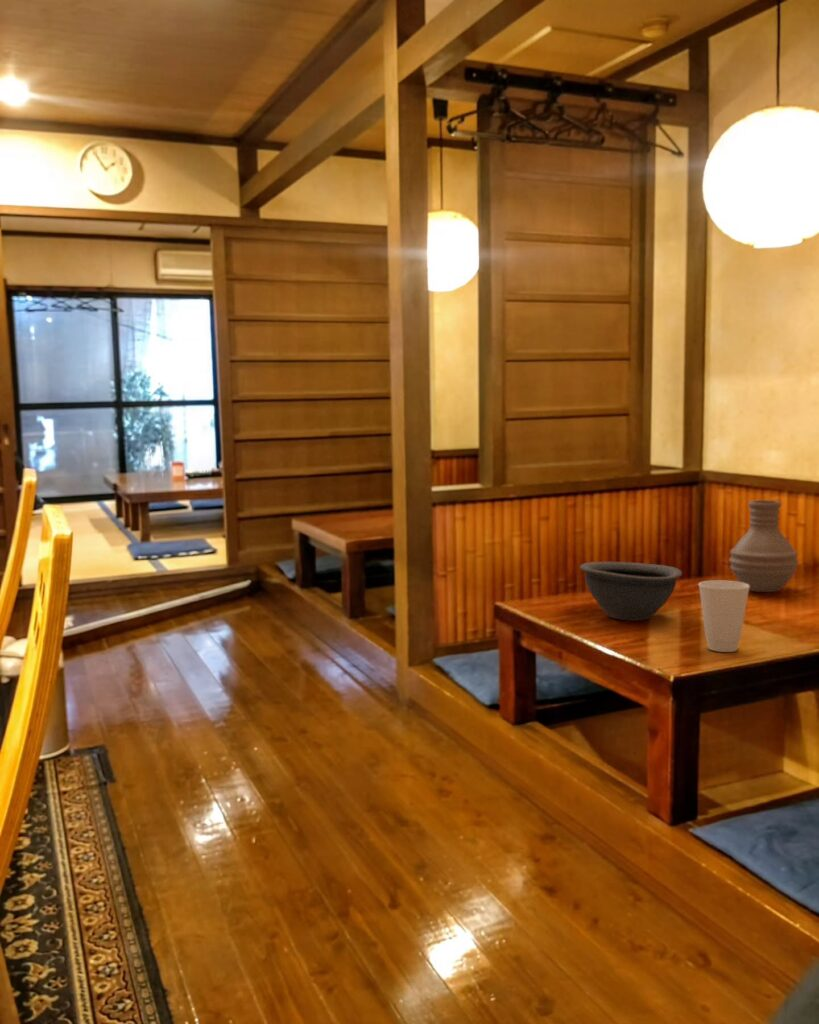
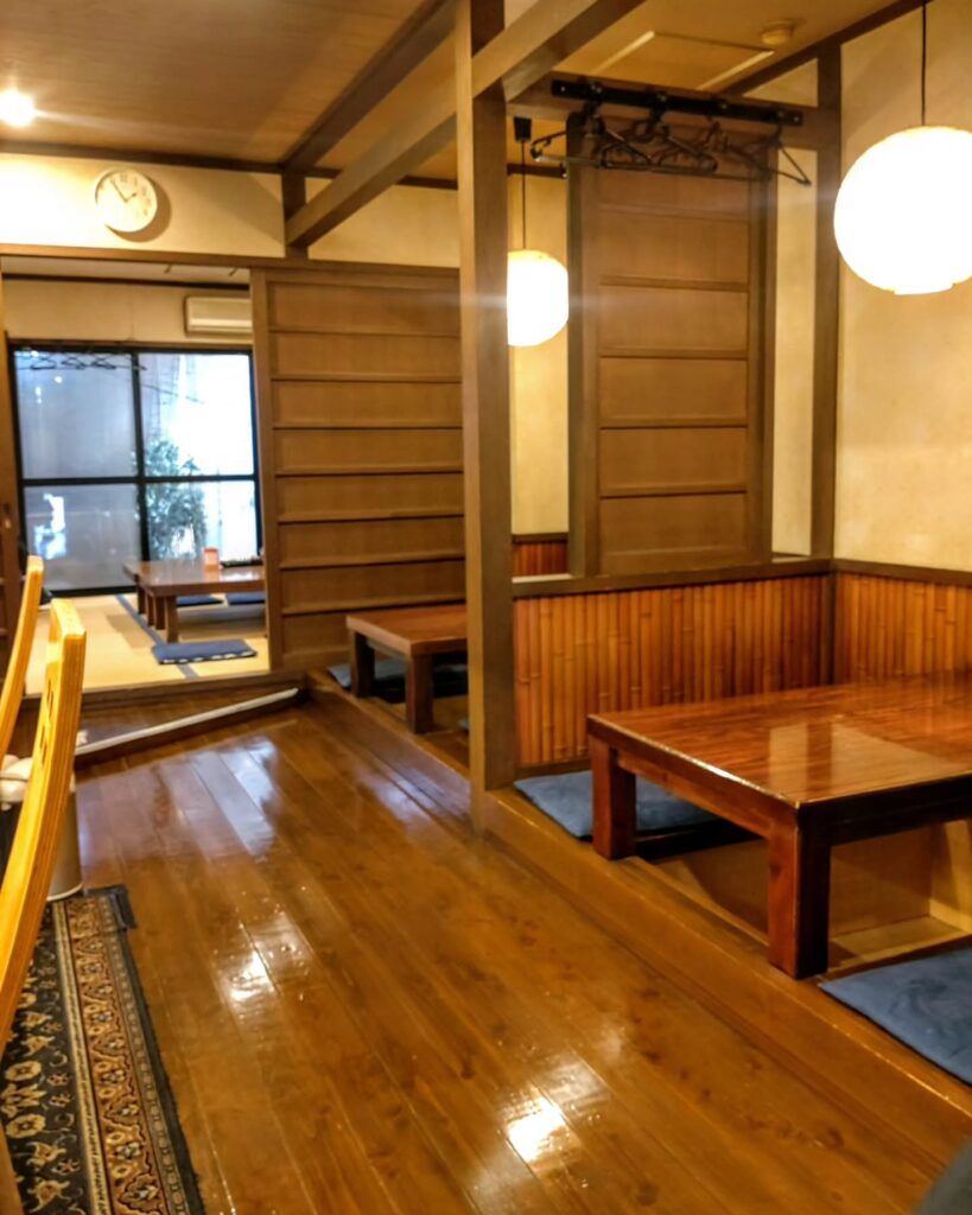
- vase (763, 546)
- bowl (630, 590)
- cup (723, 616)
